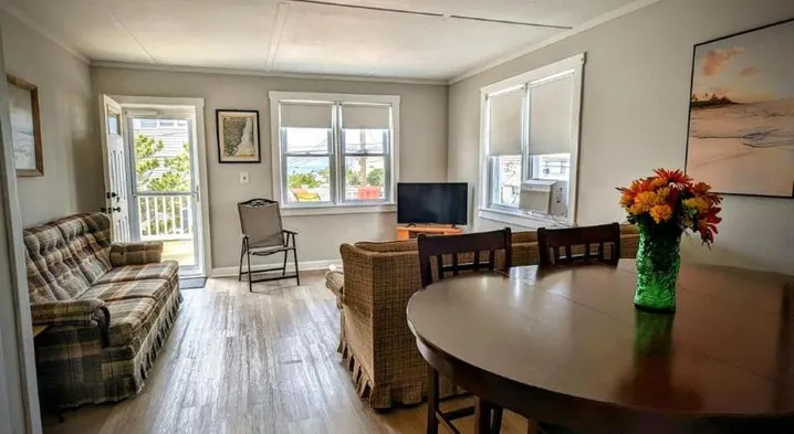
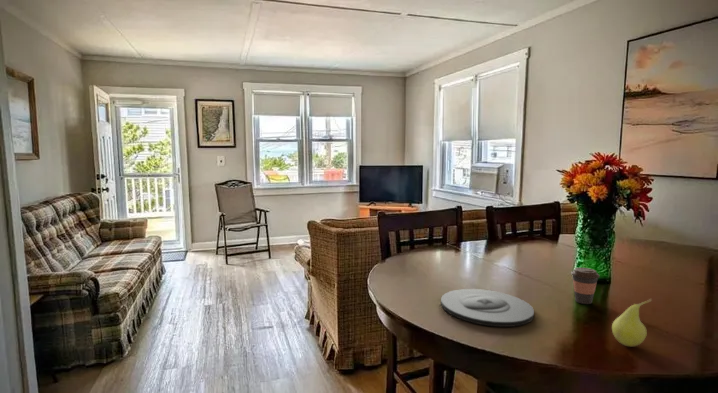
+ fruit (632, 321)
+ coffee cup (584, 285)
+ plate (485, 302)
